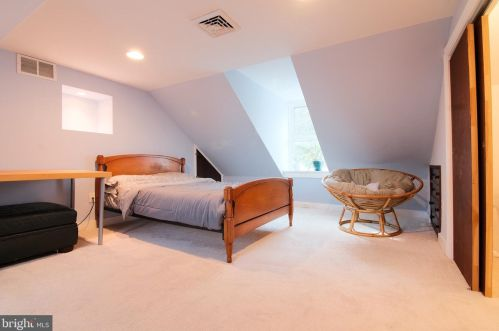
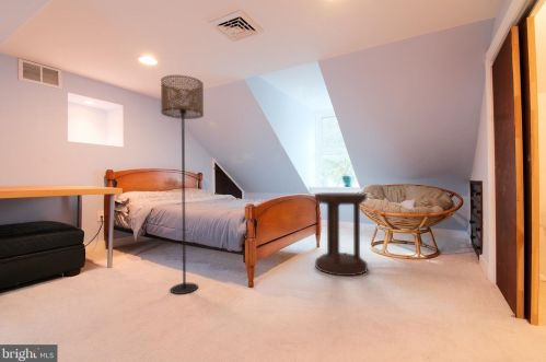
+ side table (338, 230)
+ floor lamp (183, 185)
